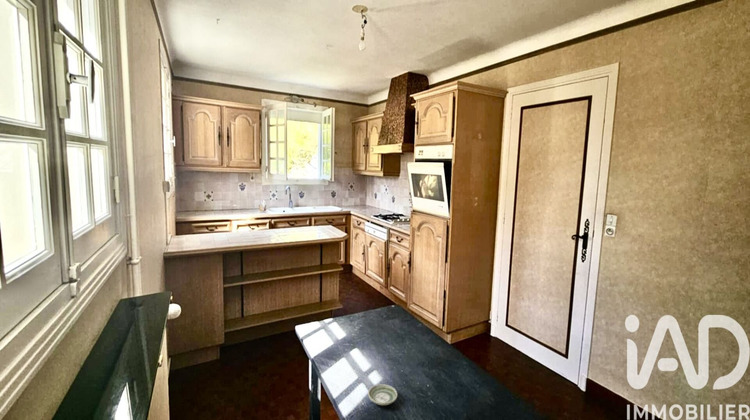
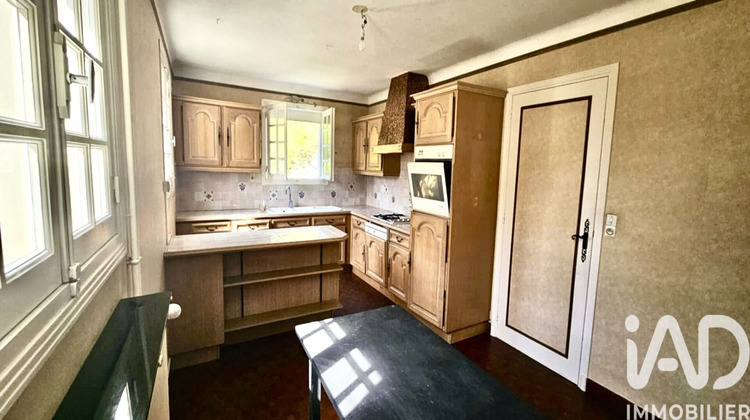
- saucer (382, 396)
